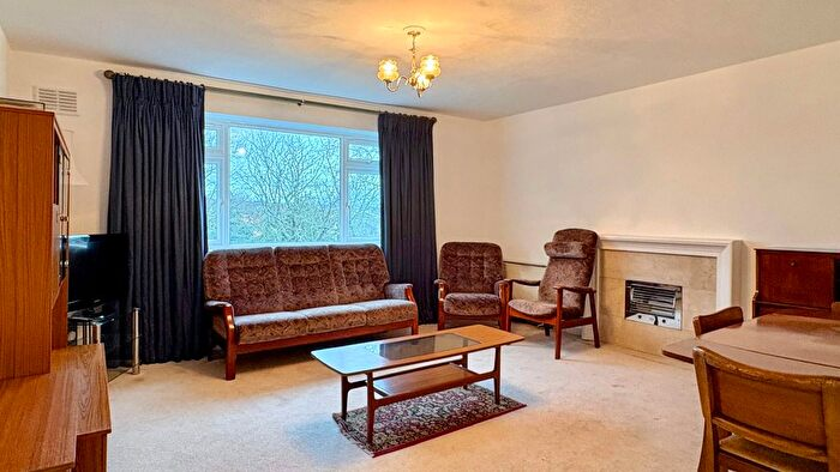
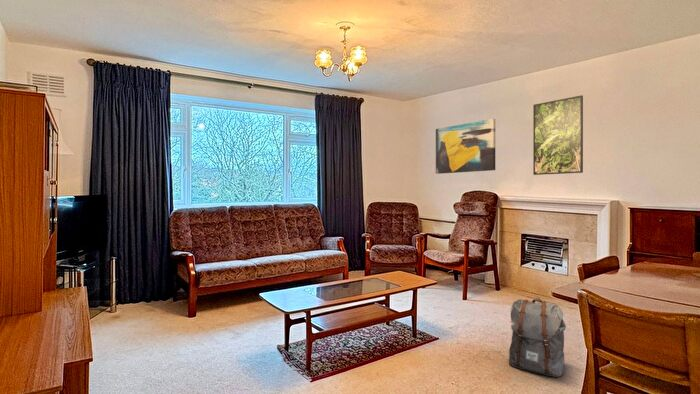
+ backpack (535, 332)
+ wall art (463, 148)
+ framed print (556, 137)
